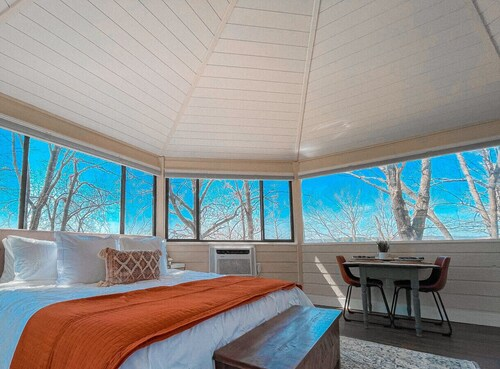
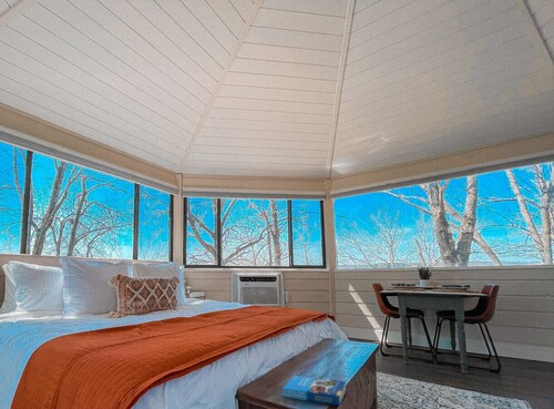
+ book (315, 389)
